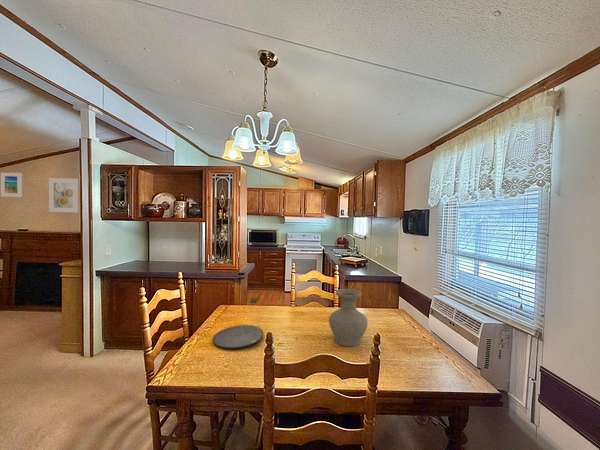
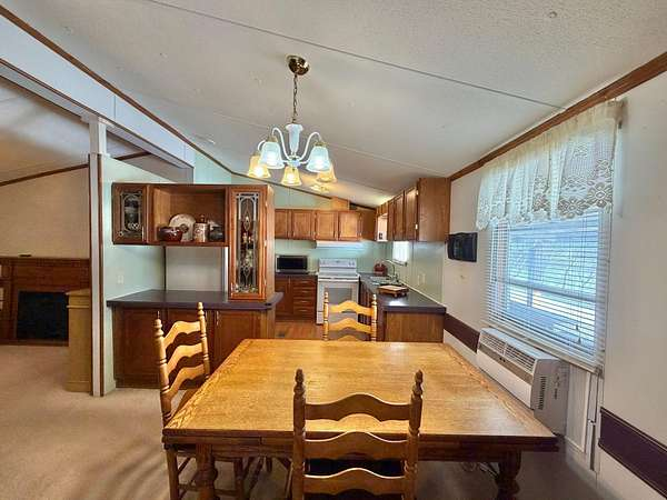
- plate (238, 336)
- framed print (63, 195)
- vase (348, 316)
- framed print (11, 184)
